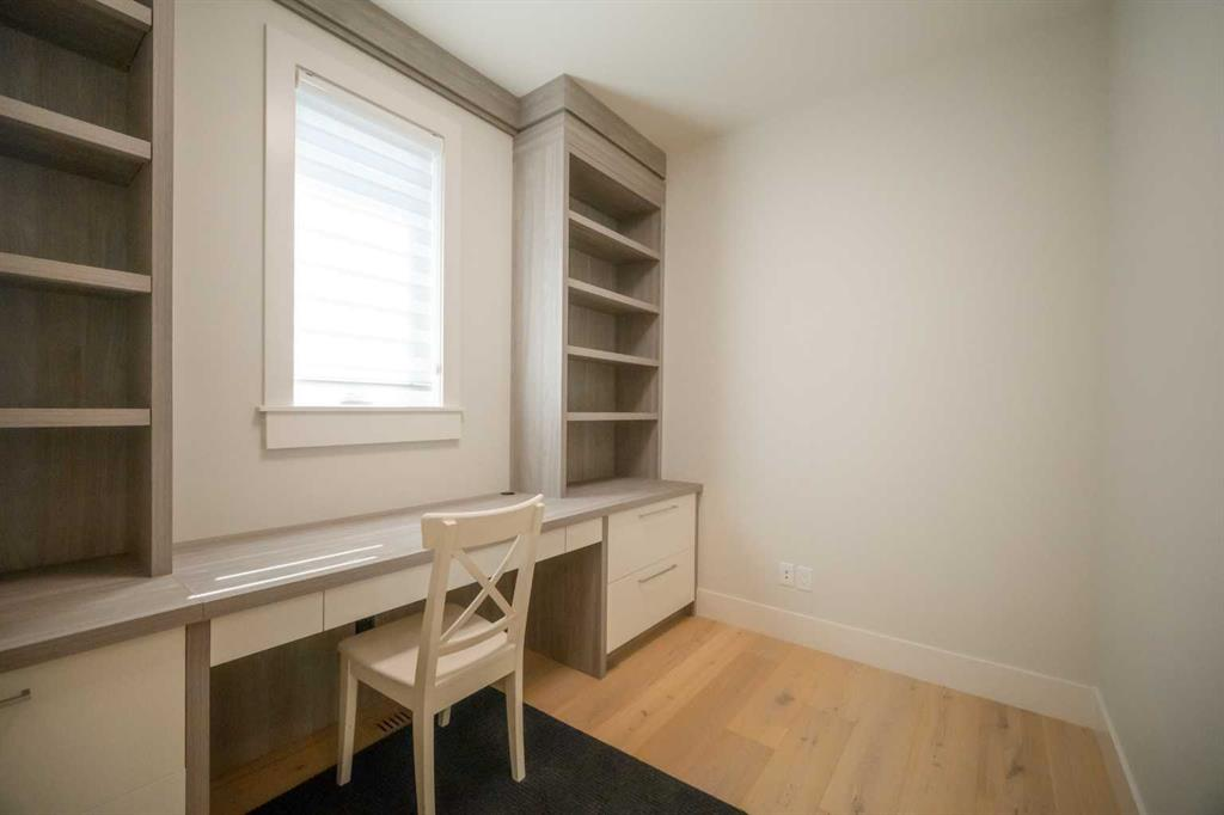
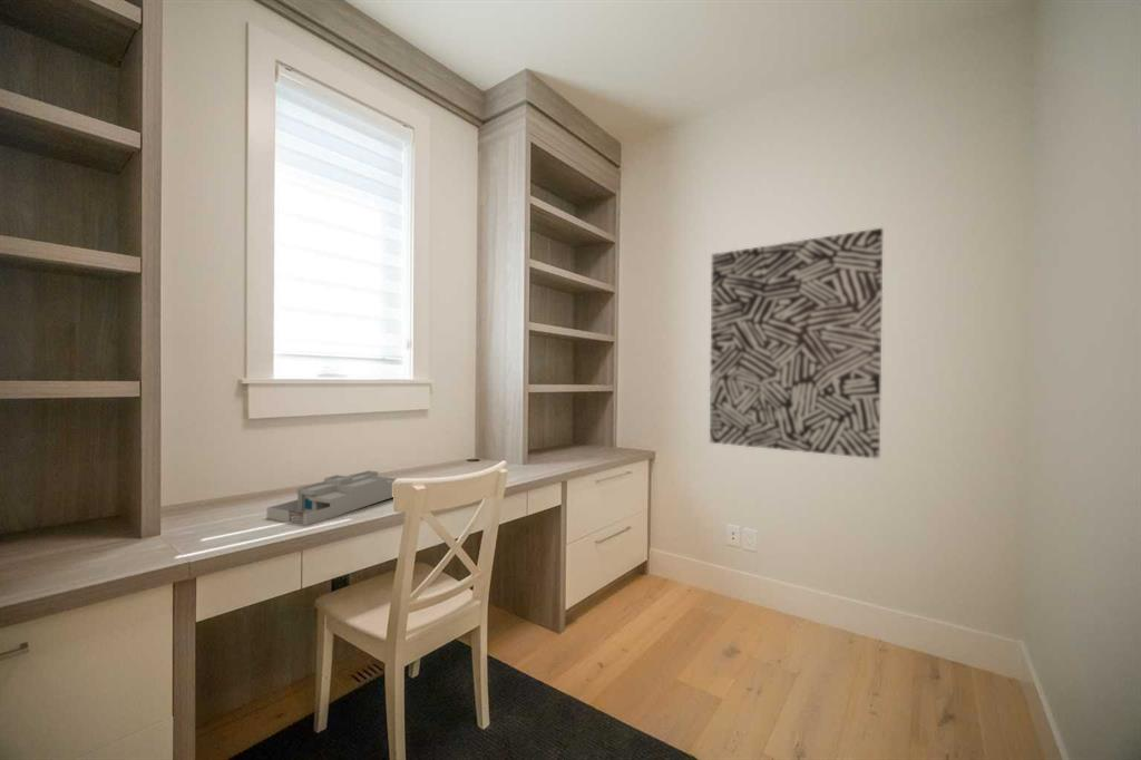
+ wall art (788, 347)
+ desk organizer (349, 489)
